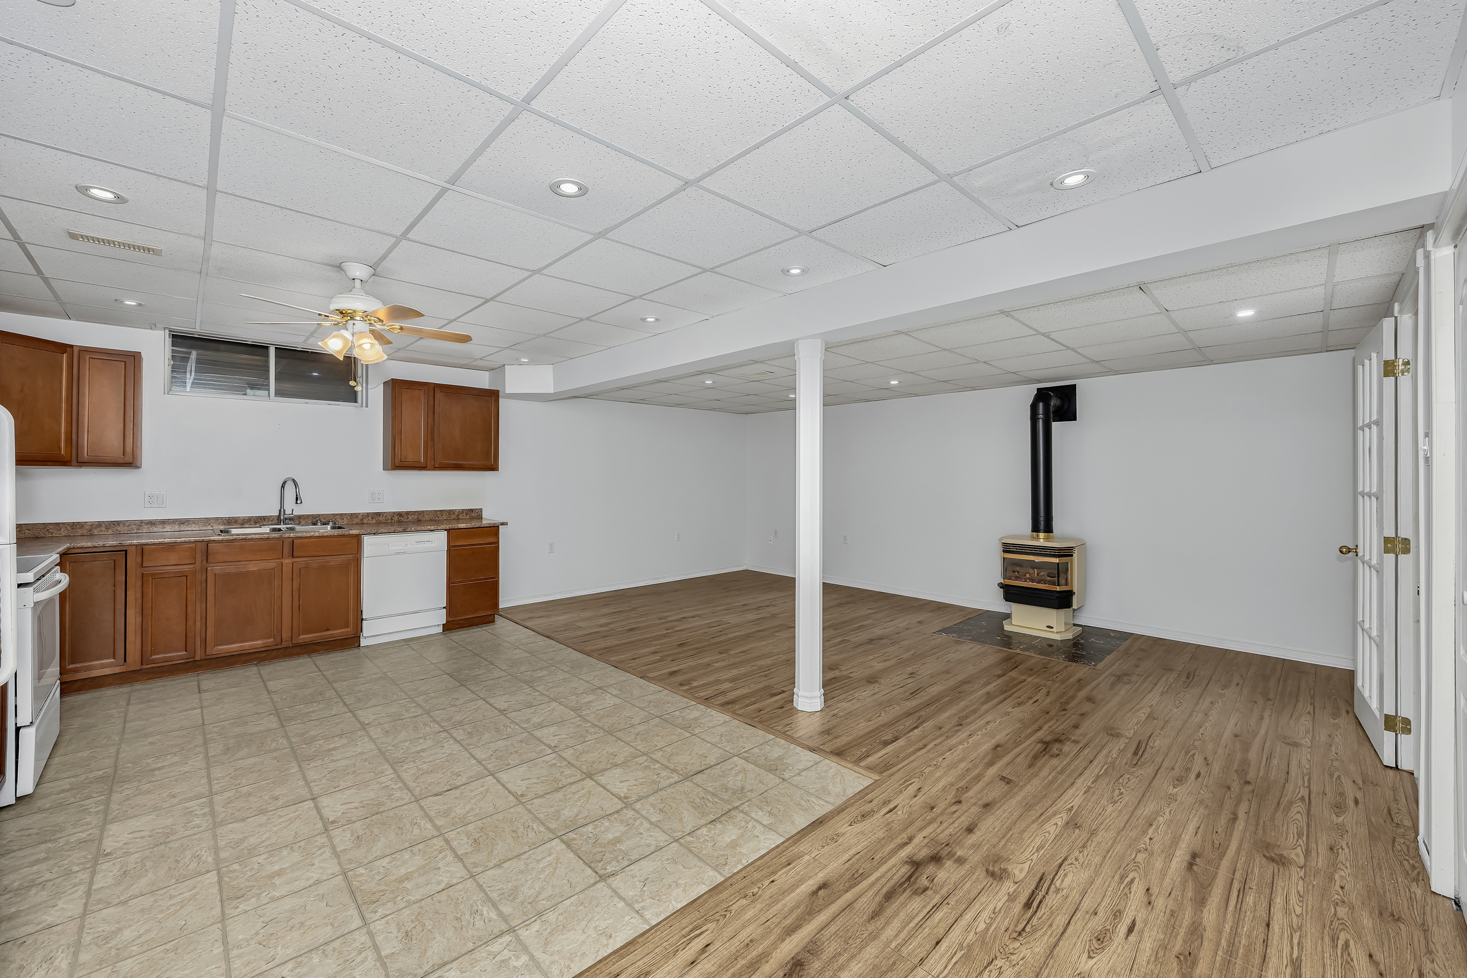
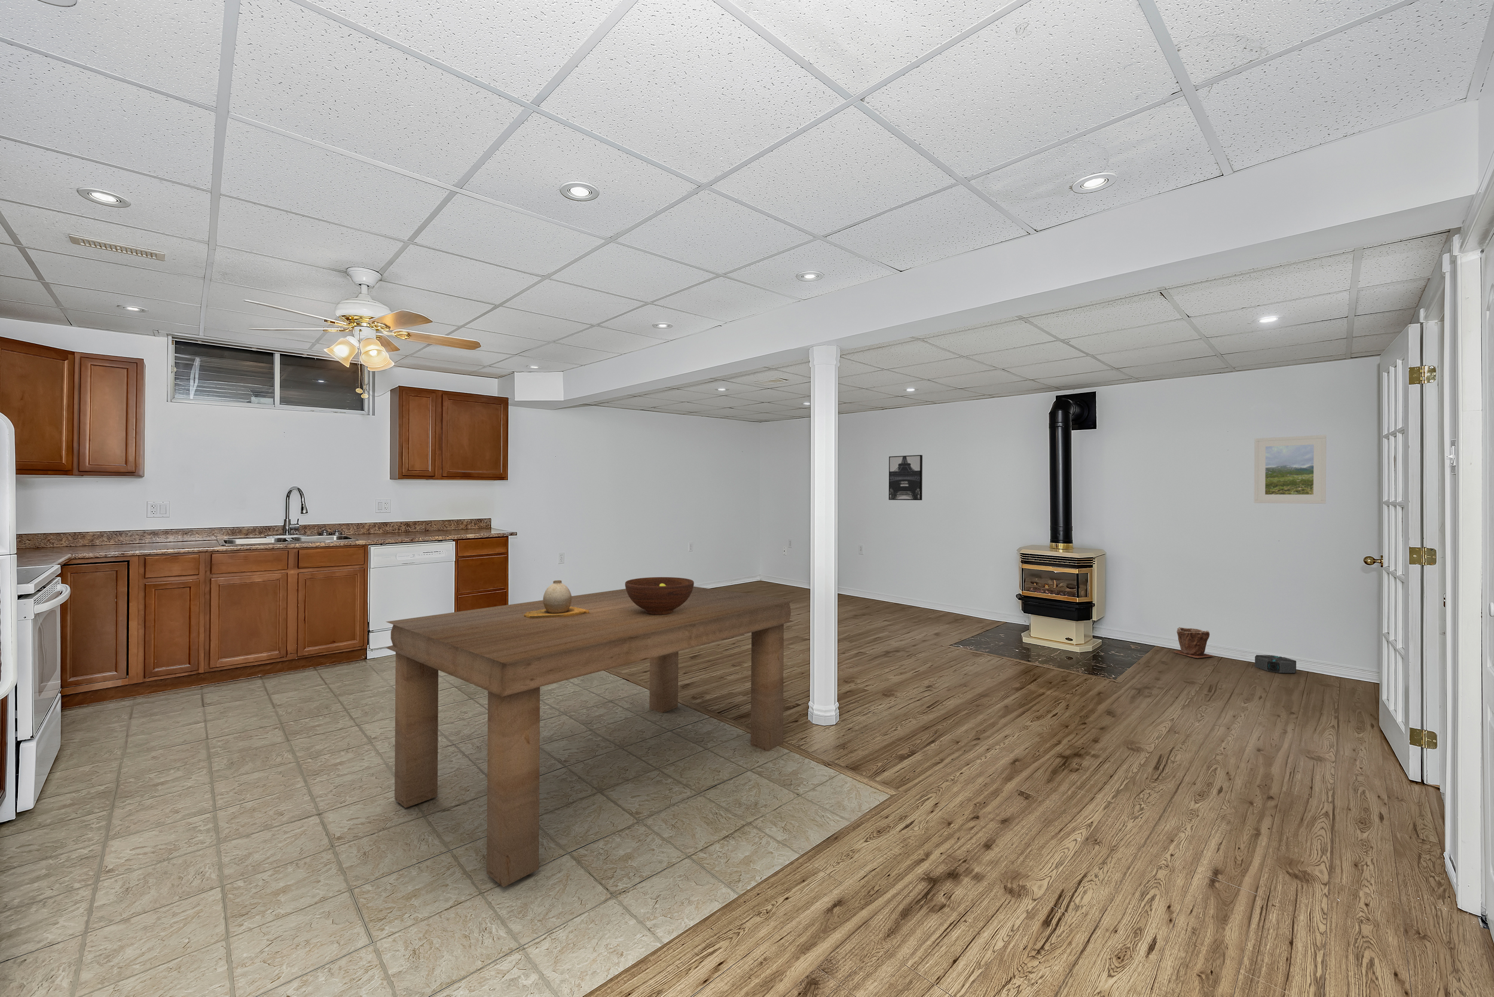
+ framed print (1289, 470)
+ speaker (1275, 663)
+ wall art (906, 477)
+ dining table (606, 669)
+ vase (554, 596)
+ plant pot (1194, 641)
+ fruit bowl (660, 596)
